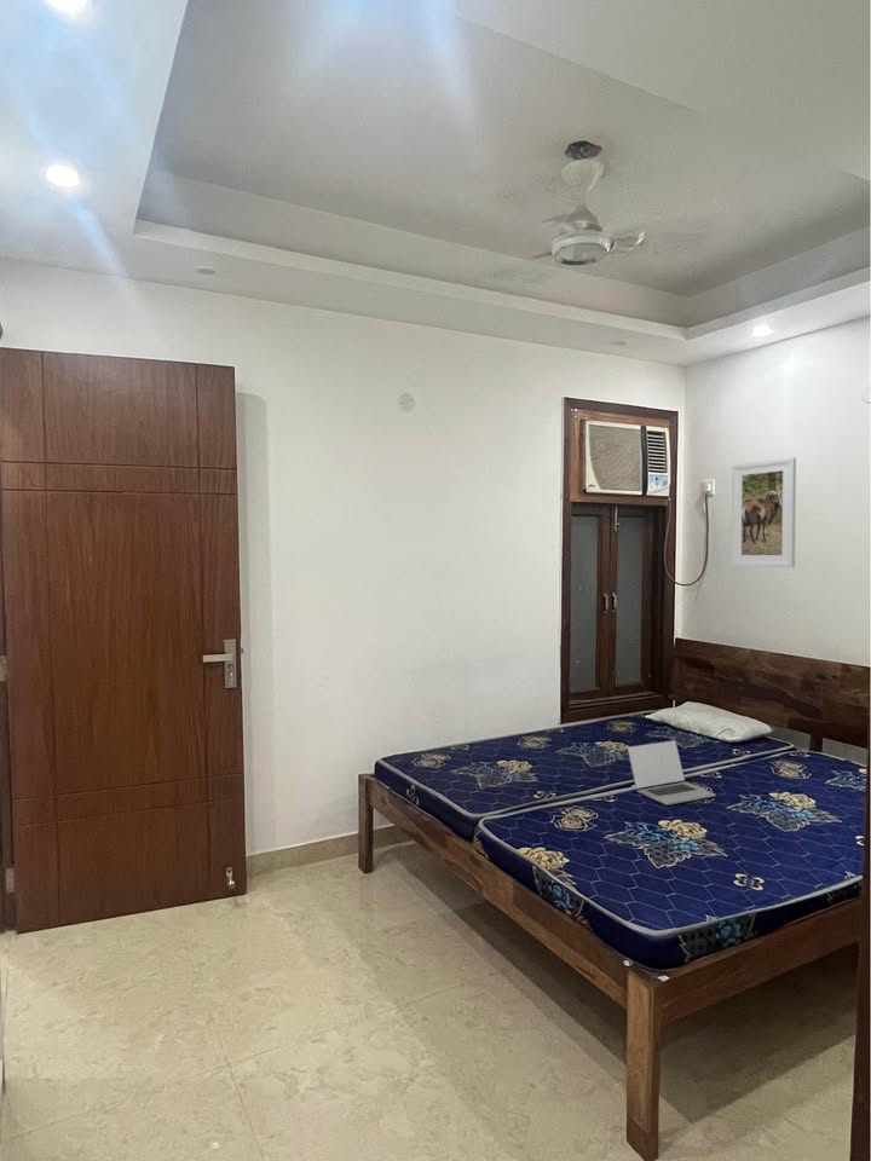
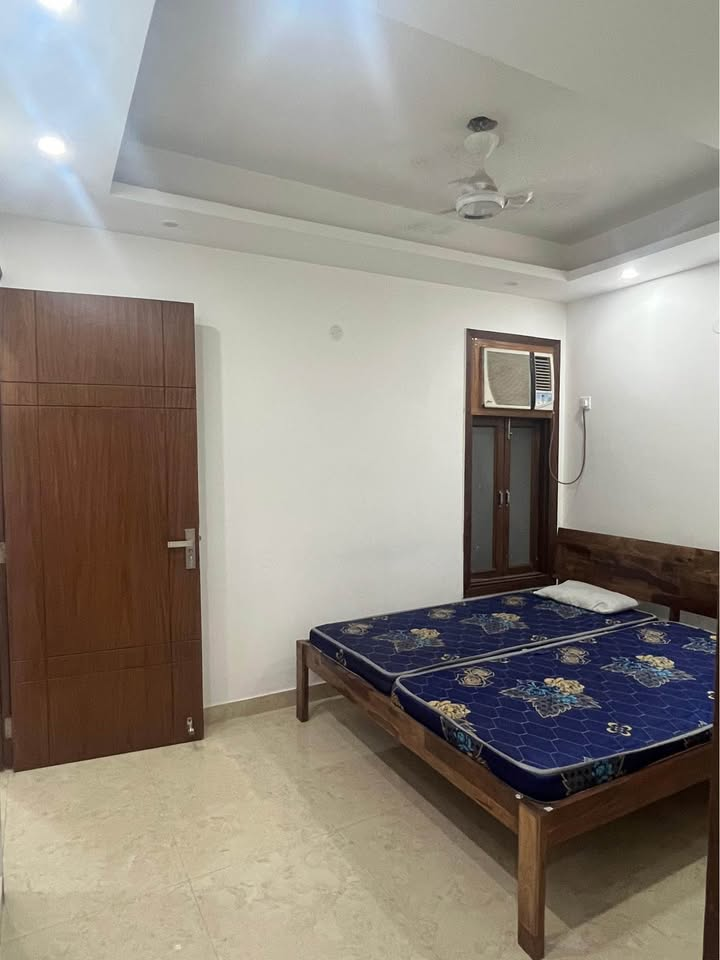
- laptop (670, 770)
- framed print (762, 514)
